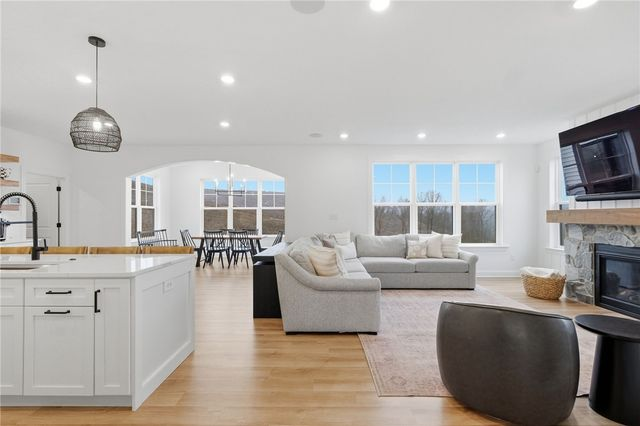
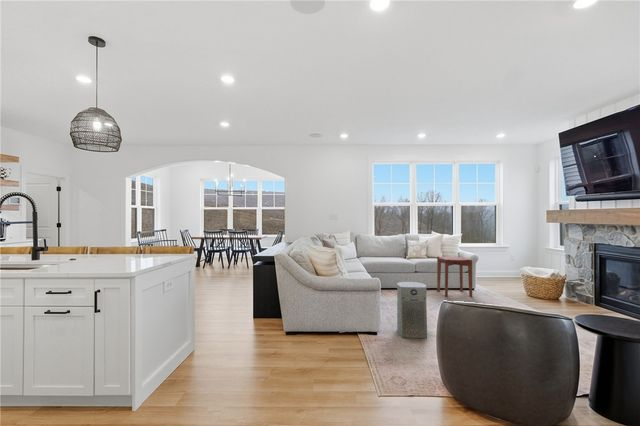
+ side table (460, 275)
+ fan (411, 308)
